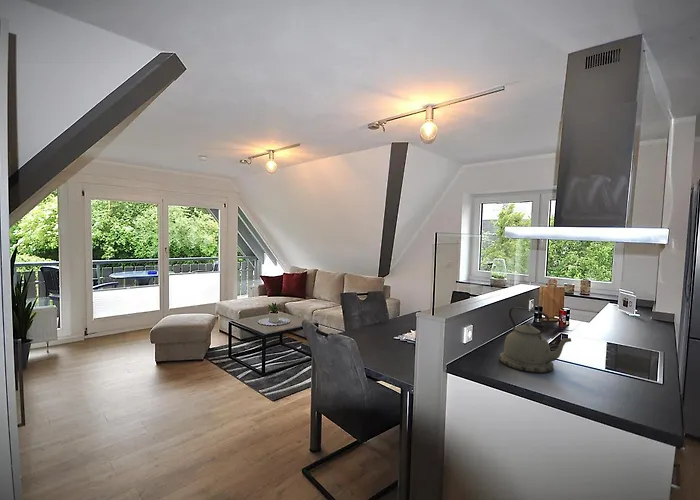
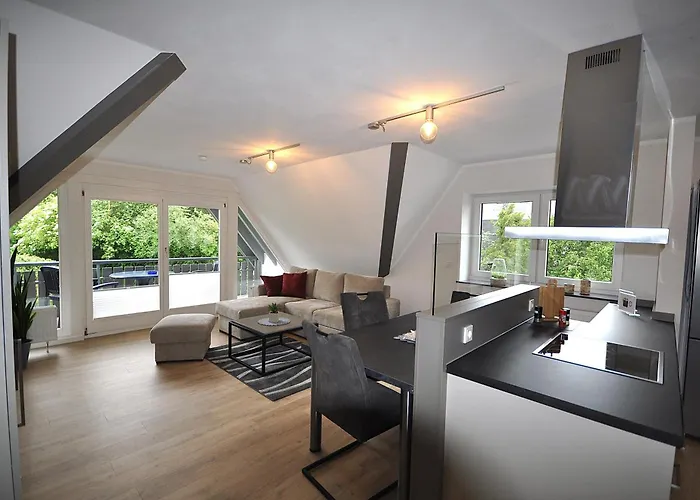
- kettle (531, 337)
